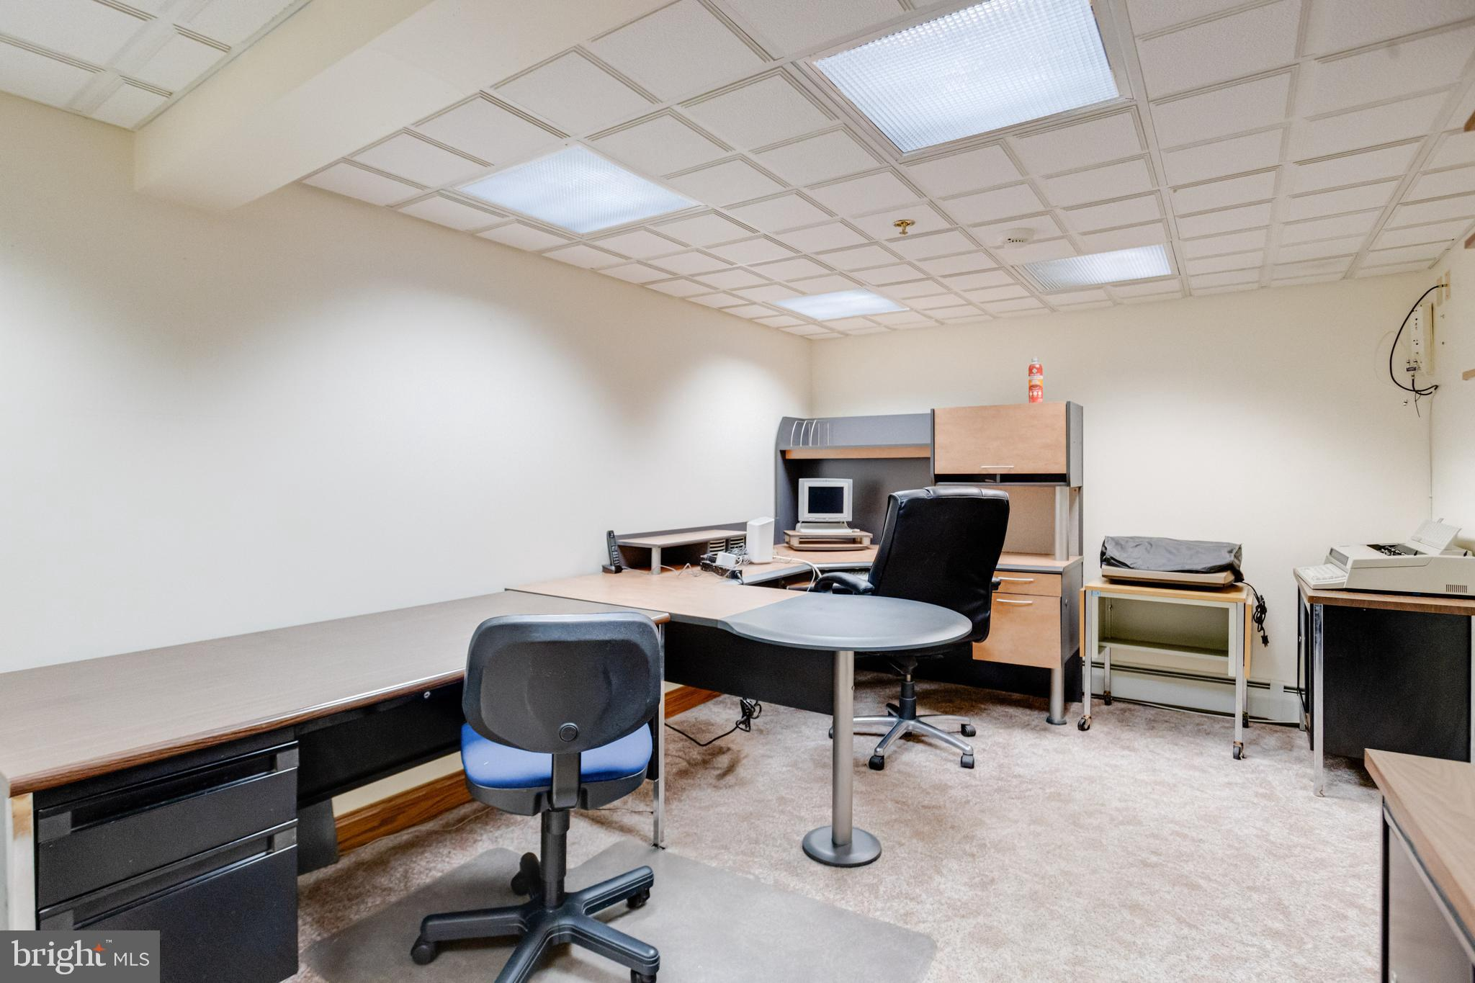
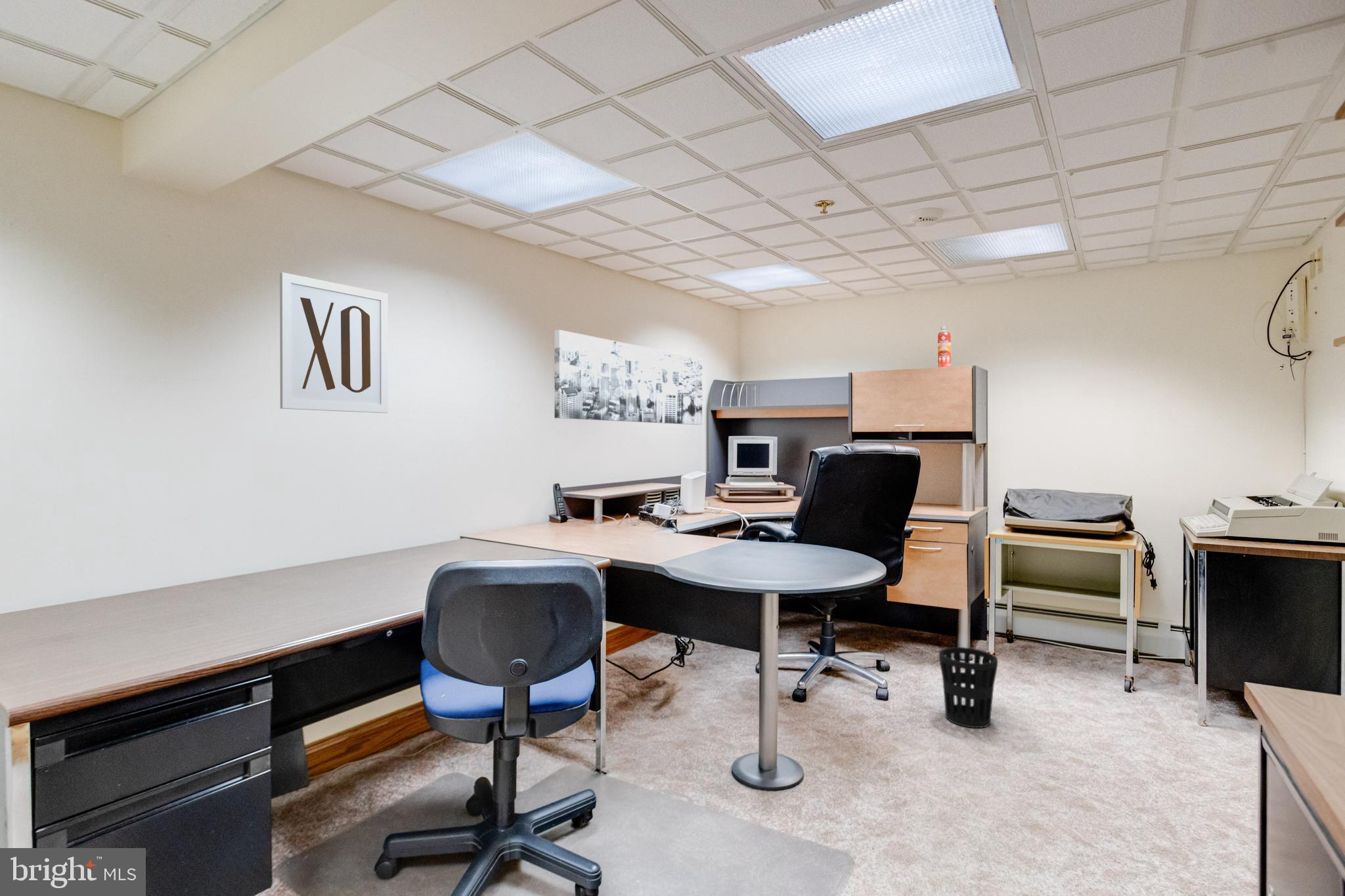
+ wastebasket (967, 687)
+ wall art (638, 384)
+ wall art (337, 347)
